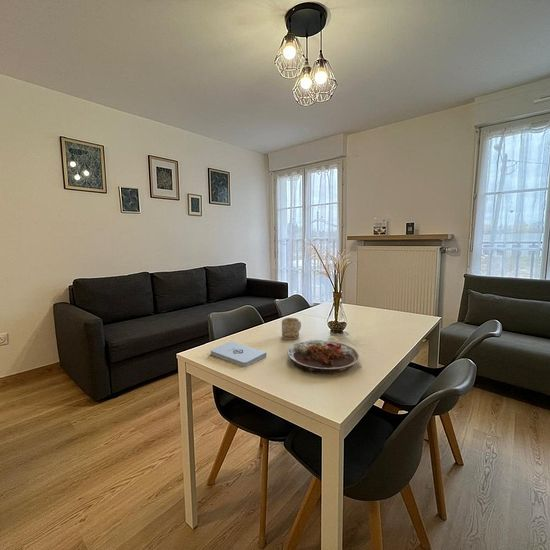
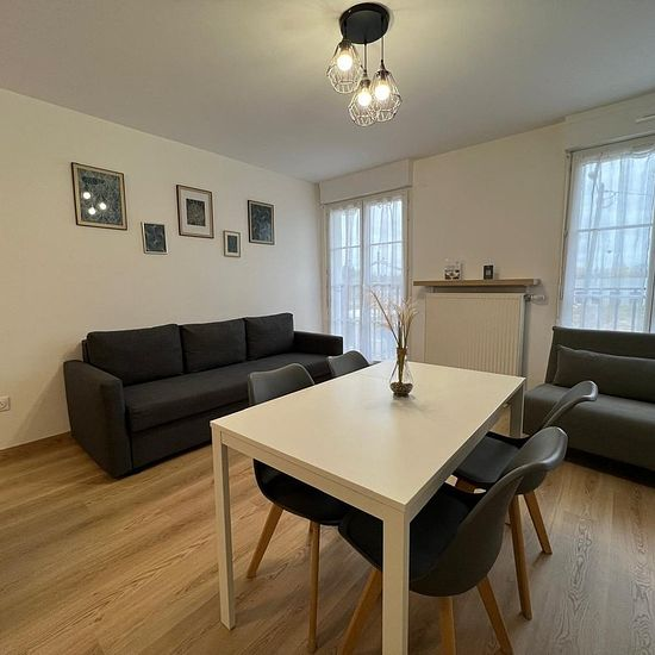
- plate (322, 353)
- notepad (237, 353)
- mug (292, 327)
